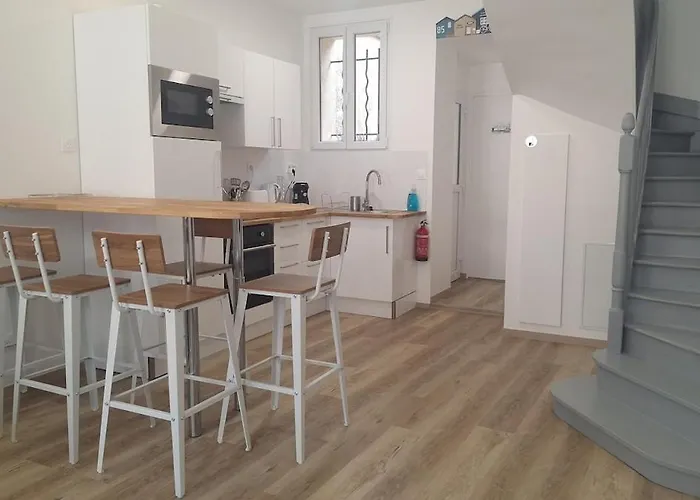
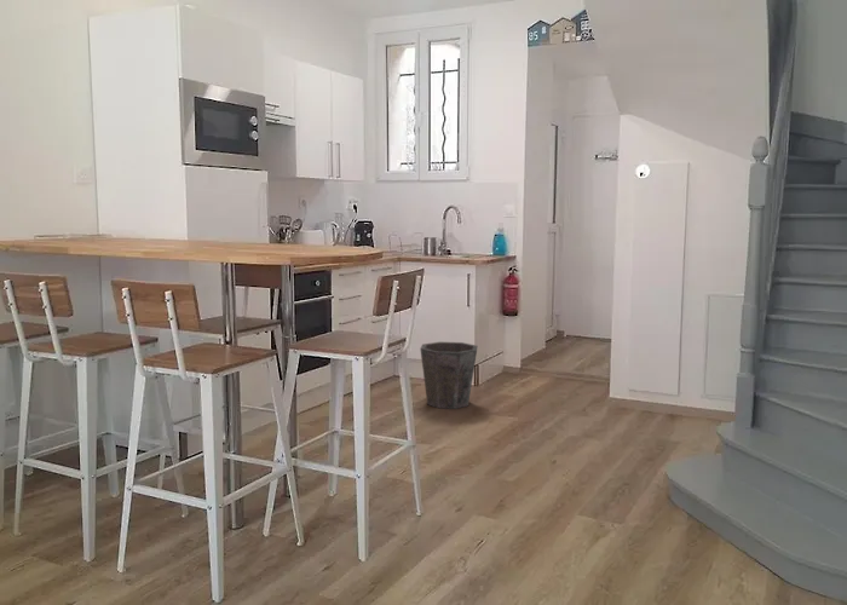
+ waste bin (448, 375)
